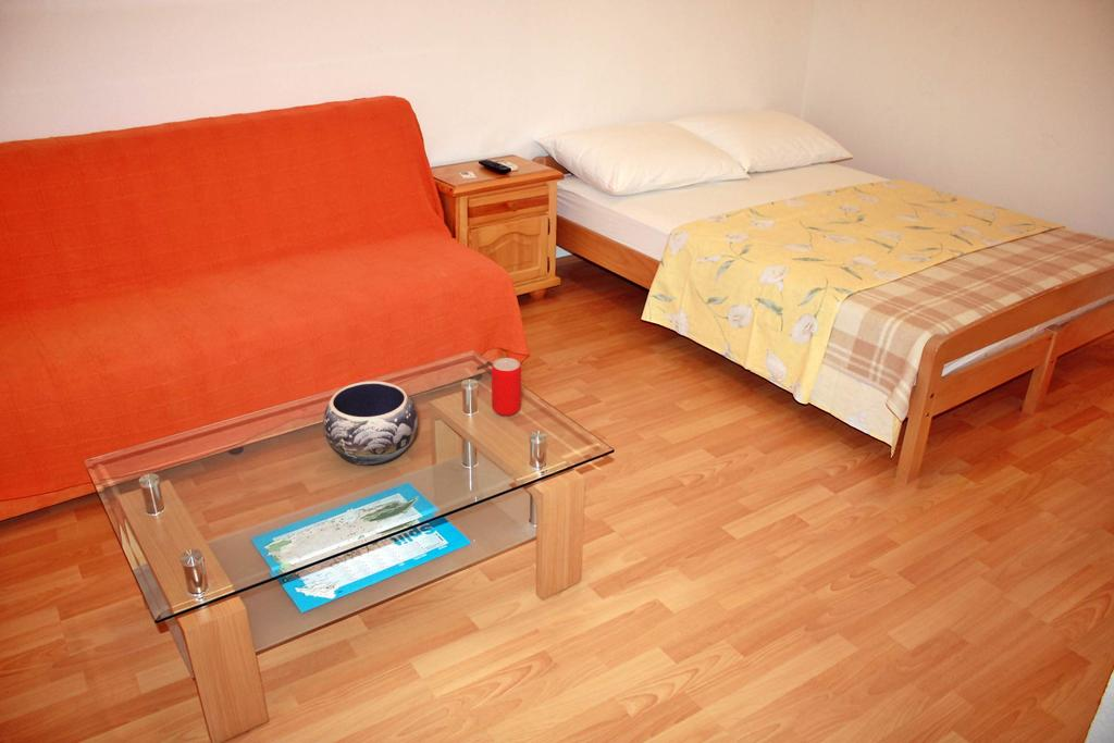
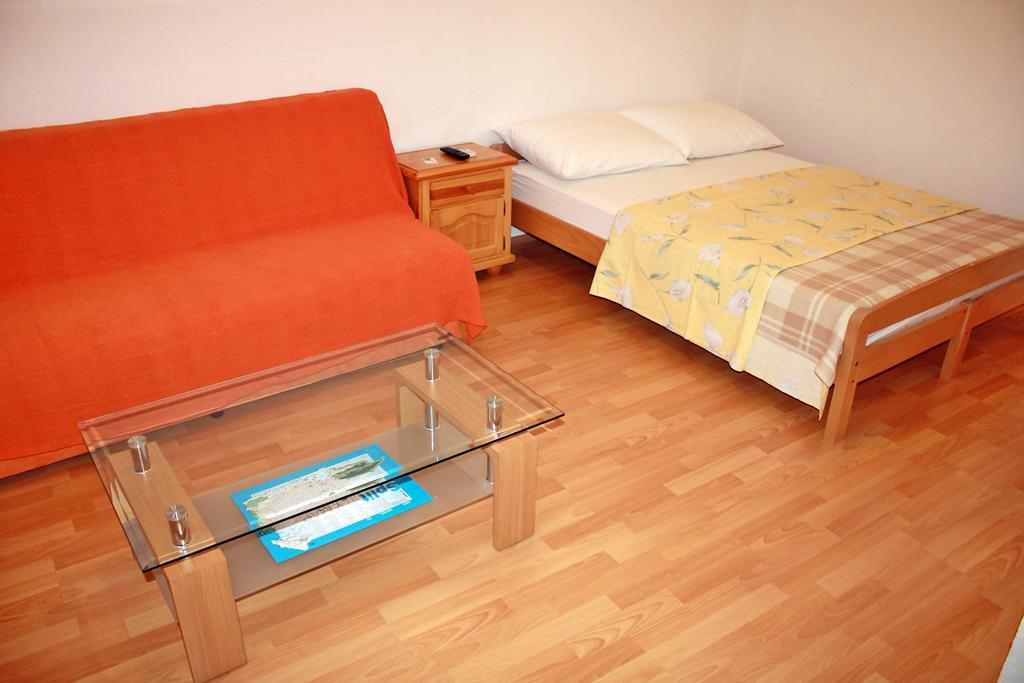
- beverage can (506, 387)
- decorative bowl (370, 422)
